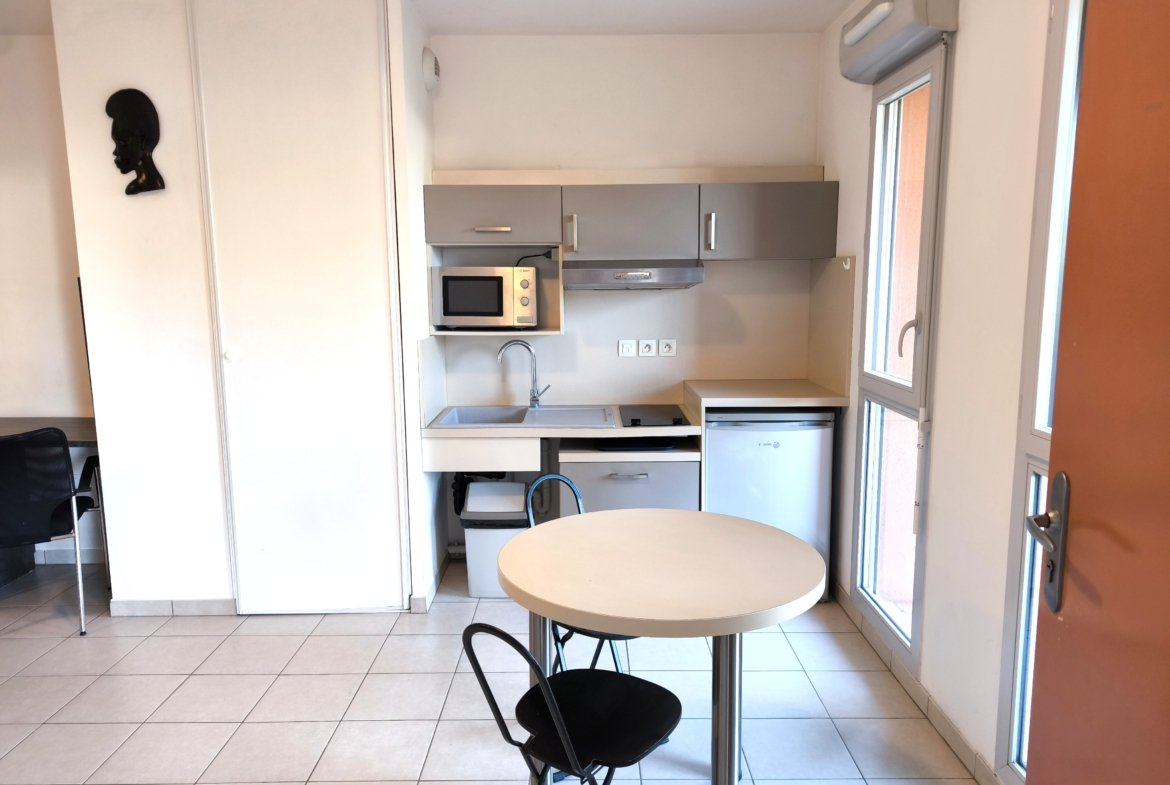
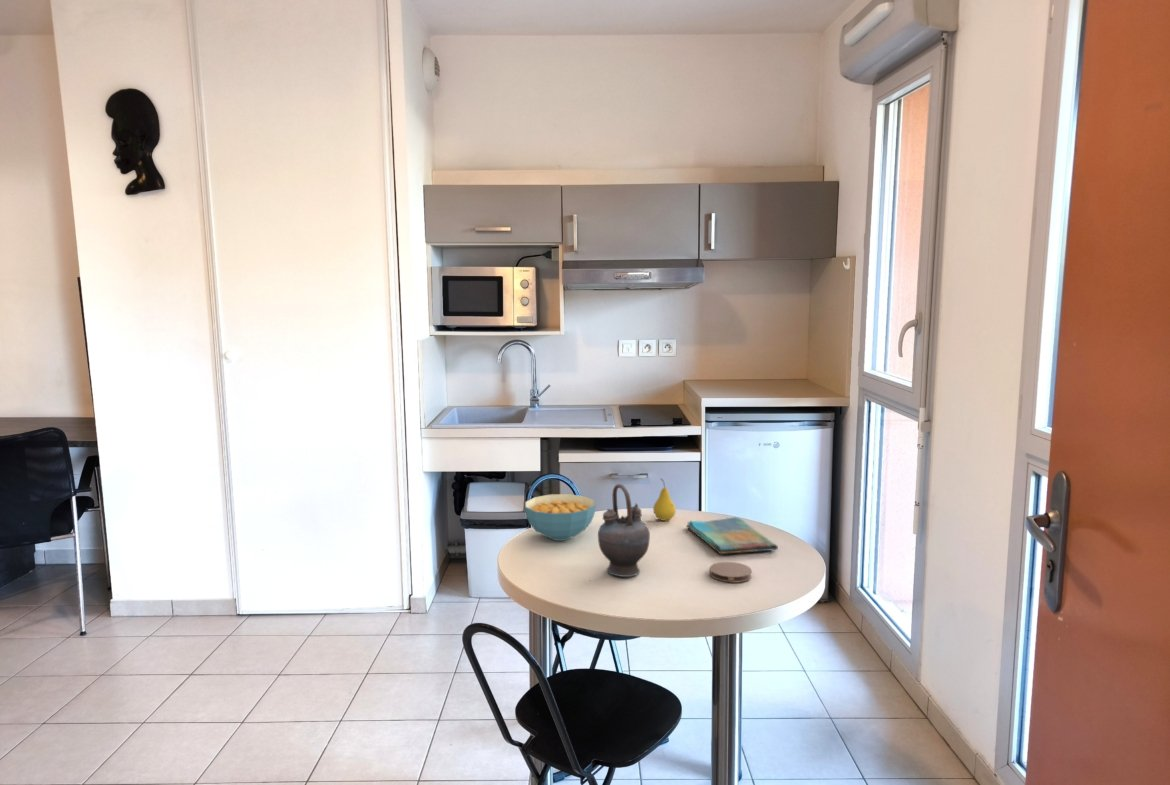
+ teapot (621, 526)
+ cereal bowl (560, 520)
+ fruit (664, 499)
+ coaster (730, 571)
+ dish towel (730, 534)
